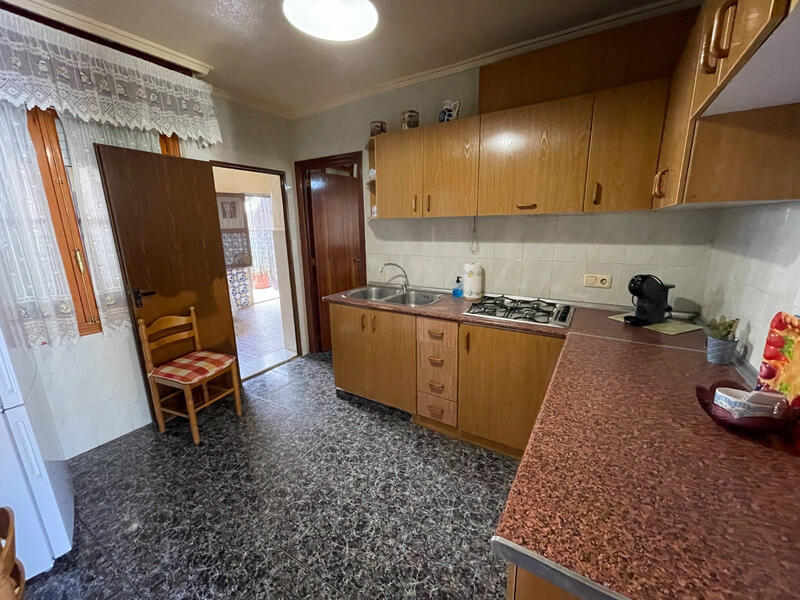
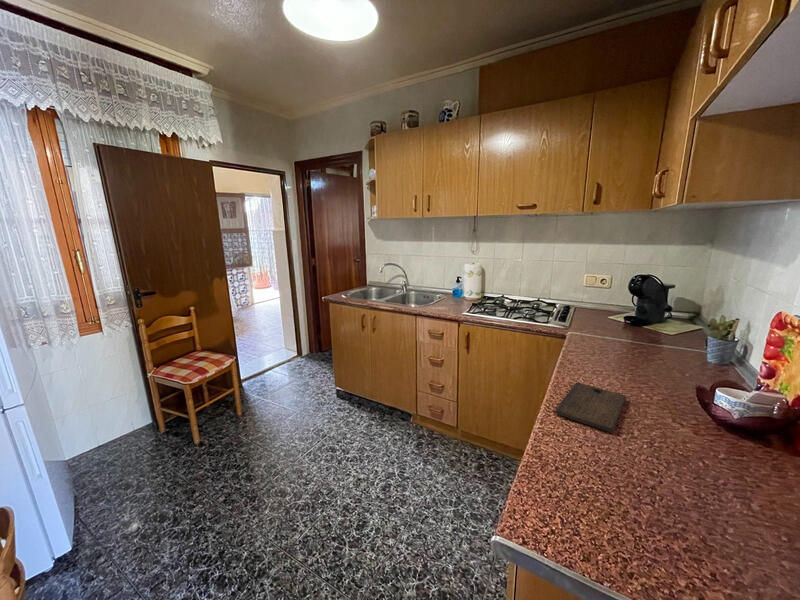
+ cutting board (591, 404)
